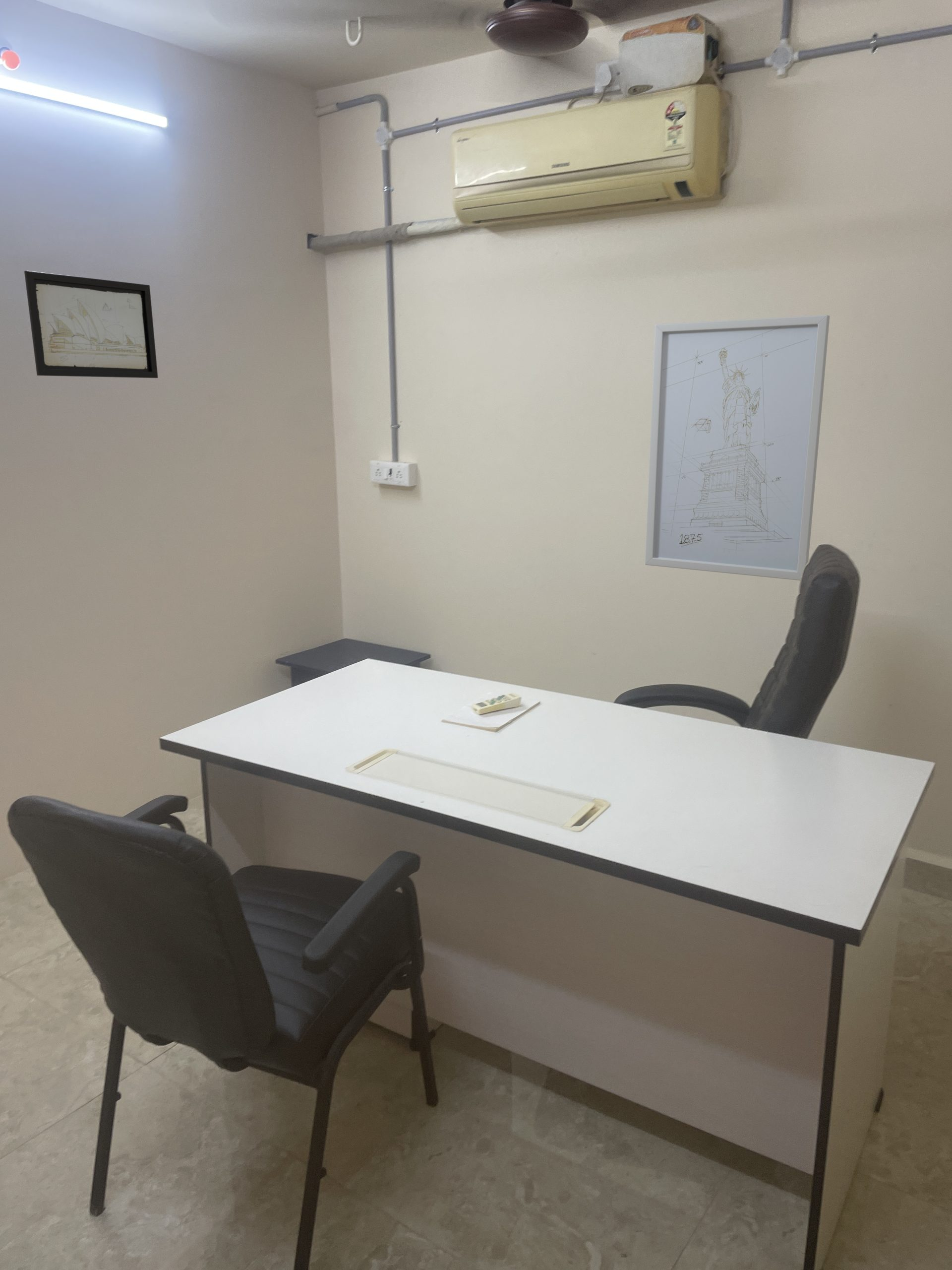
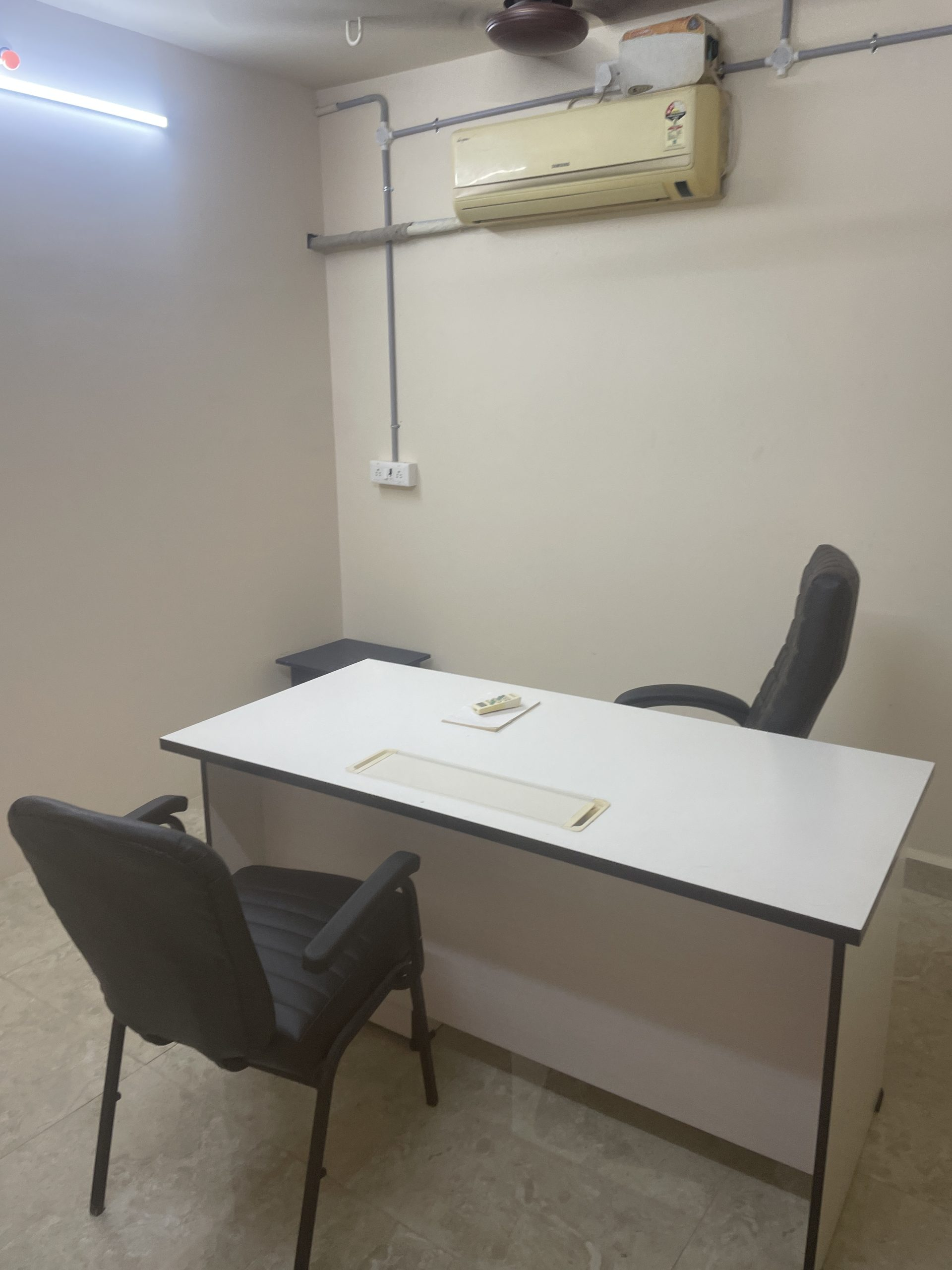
- wall art (96, 328)
- wall art (730, 450)
